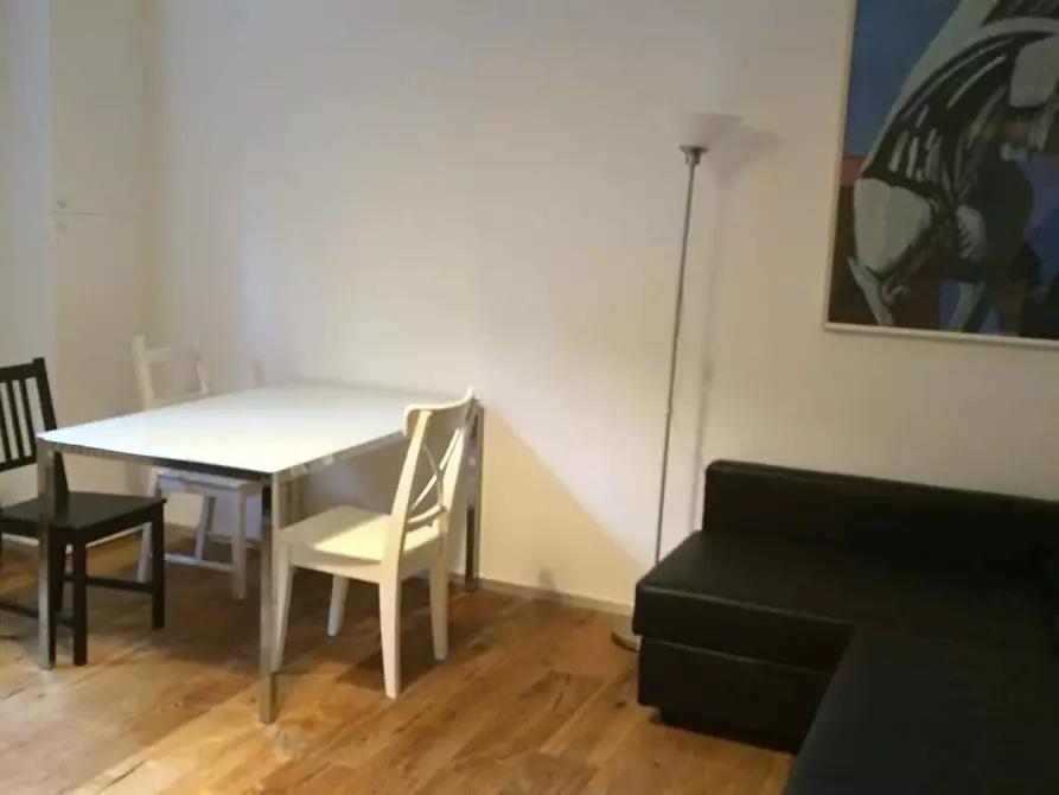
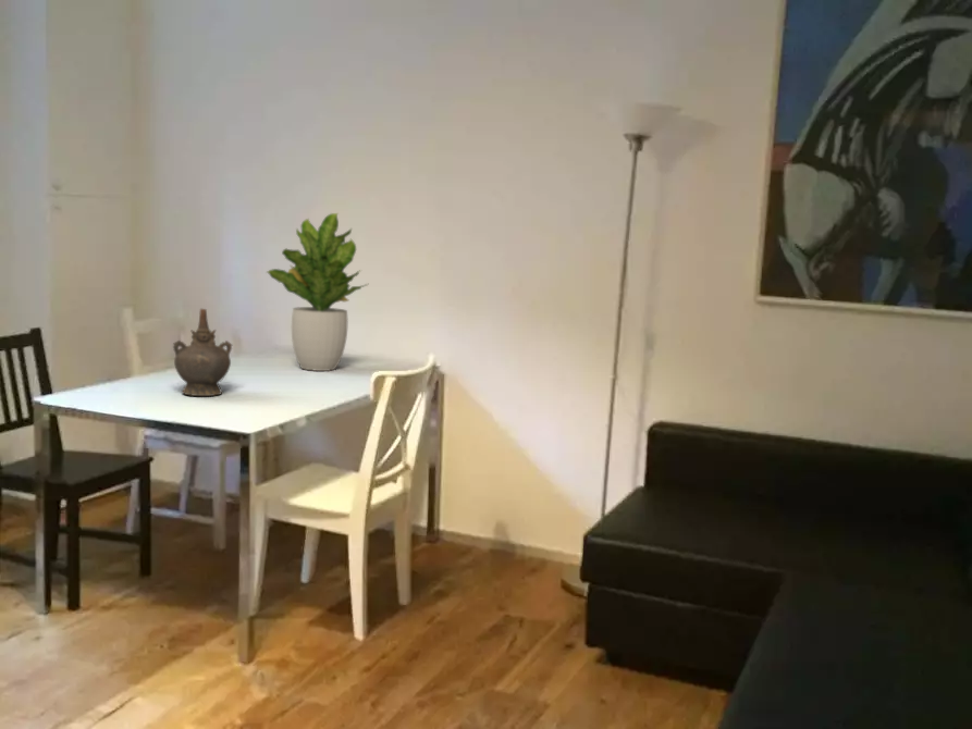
+ ceremonial vessel (202, 350)
+ potted plant (318, 291)
